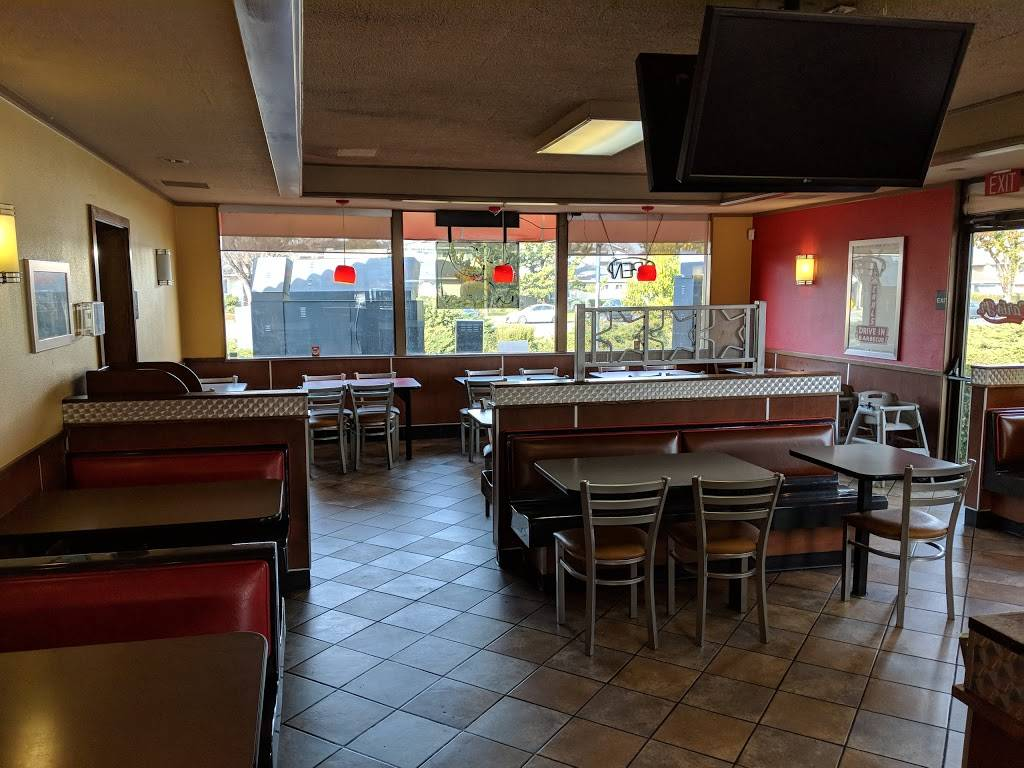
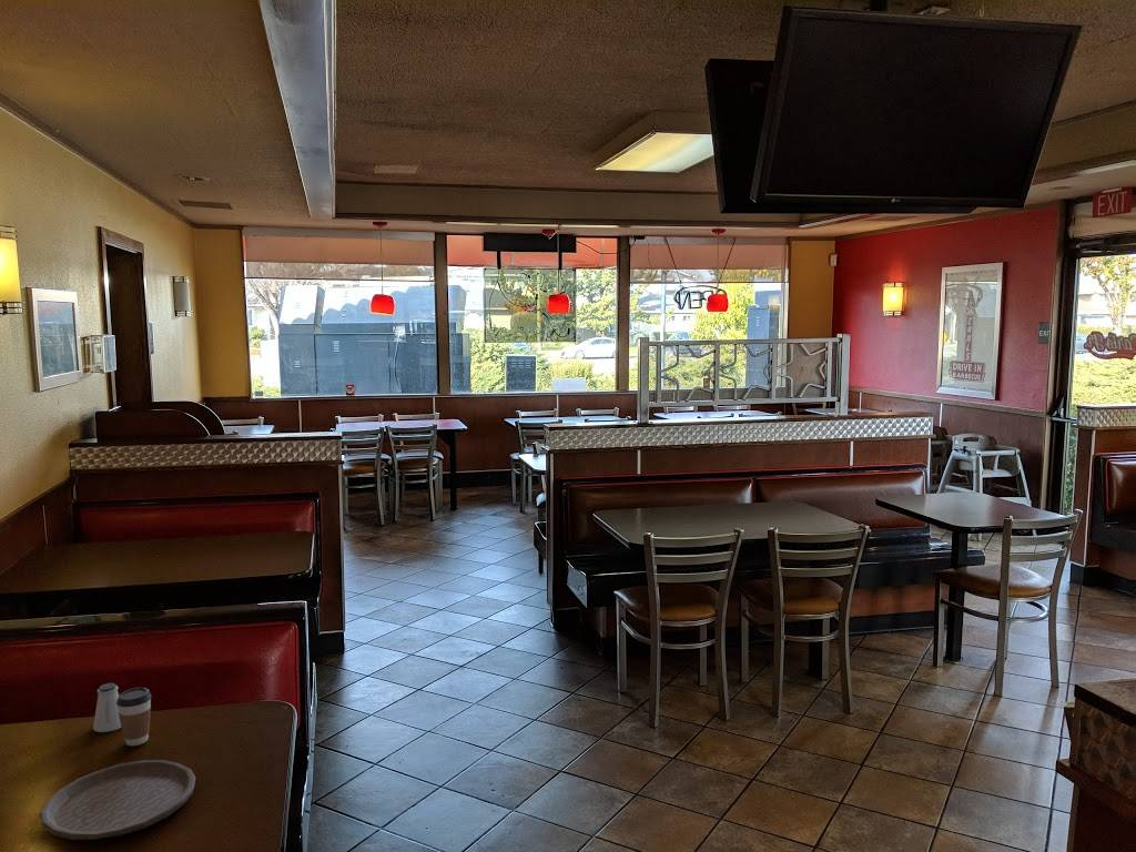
+ coffee cup (134, 717)
+ saltshaker (109, 706)
+ plate (121, 799)
